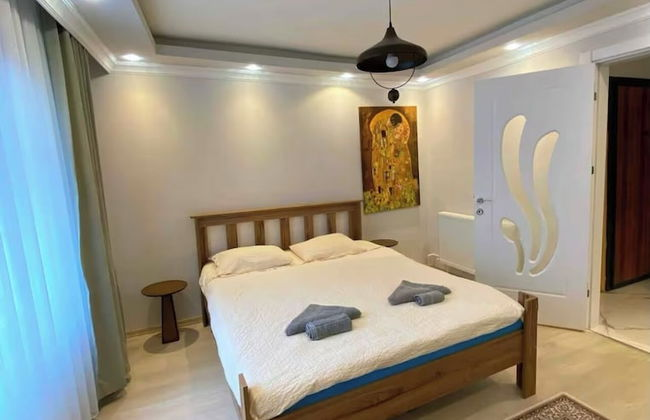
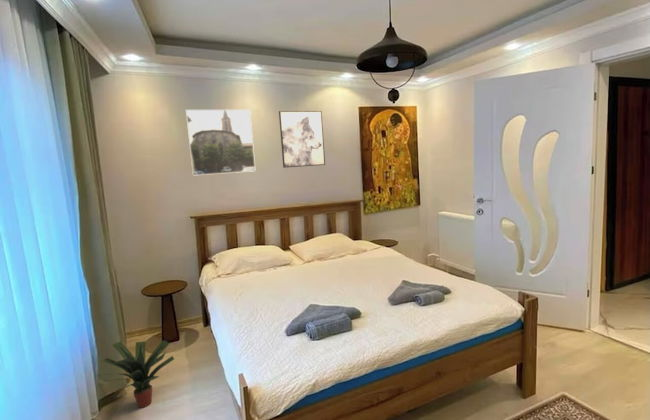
+ potted plant (136, 374)
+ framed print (222, 141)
+ wall art (302, 138)
